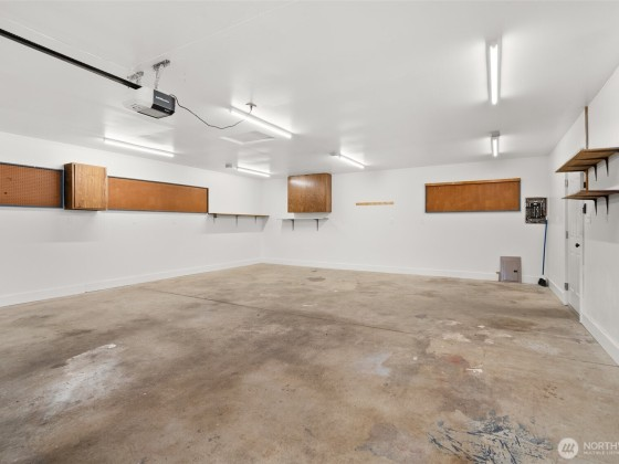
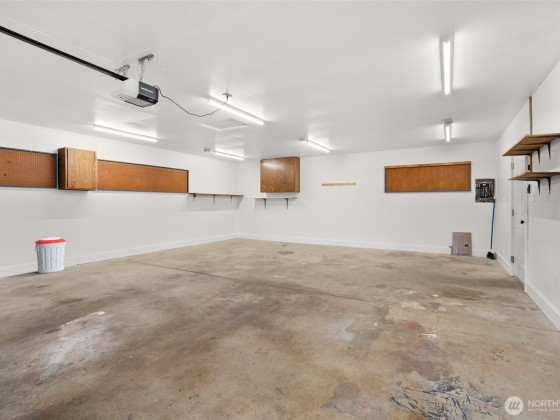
+ trash can (50, 253)
